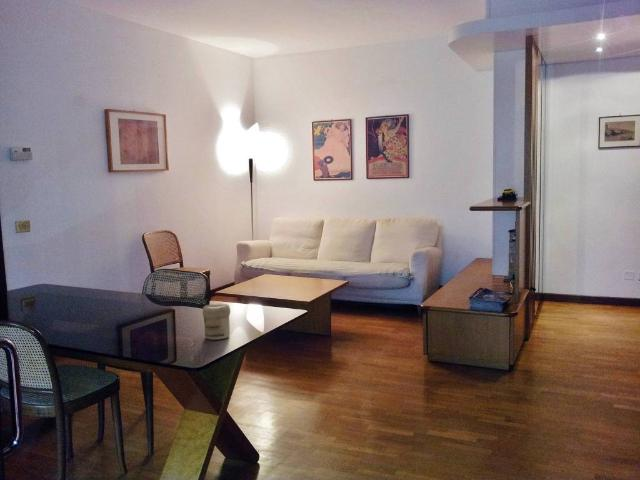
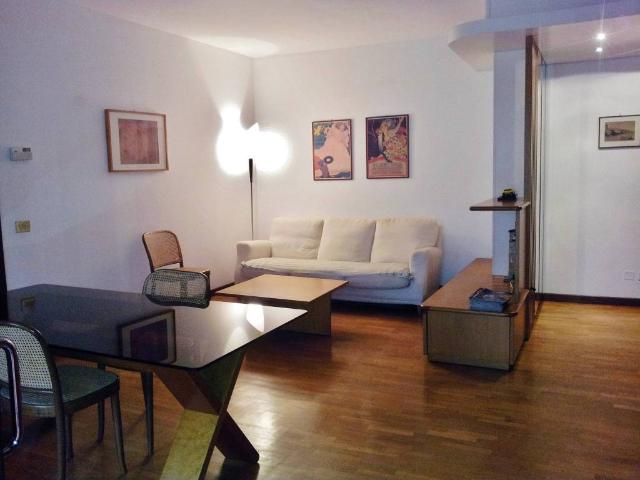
- jar (216, 321)
